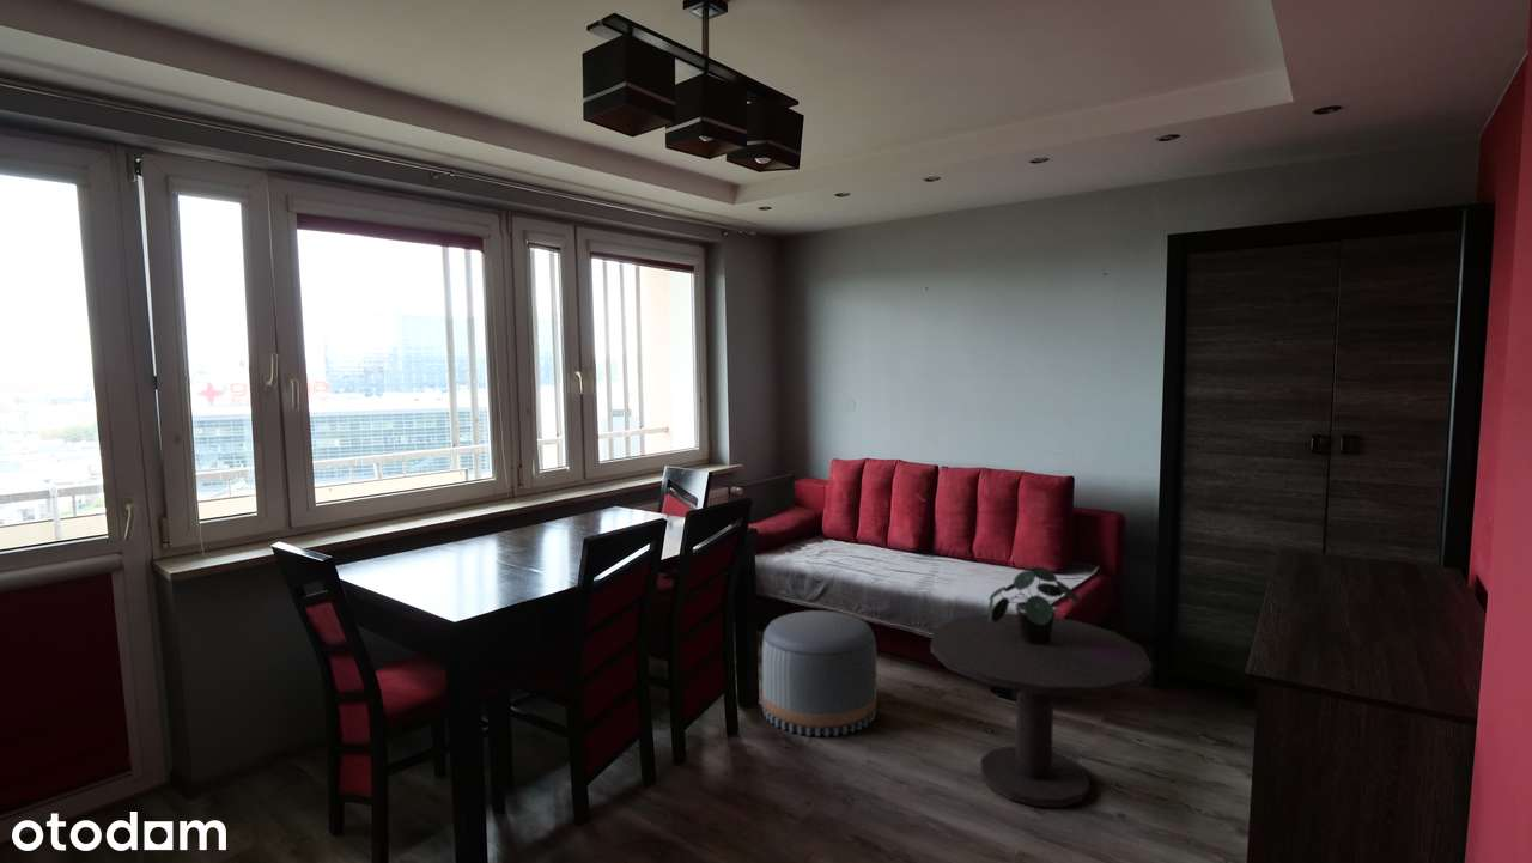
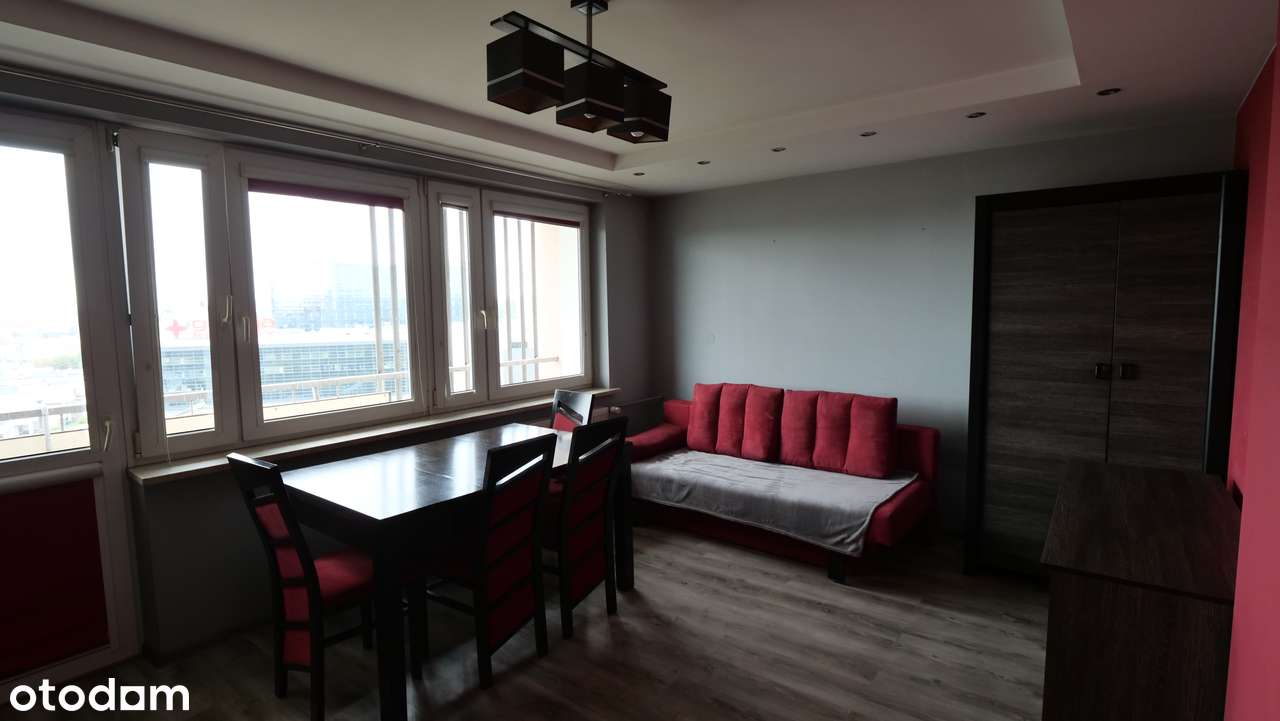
- potted plant (1034, 603)
- pouf (819, 663)
- side table (1034, 712)
